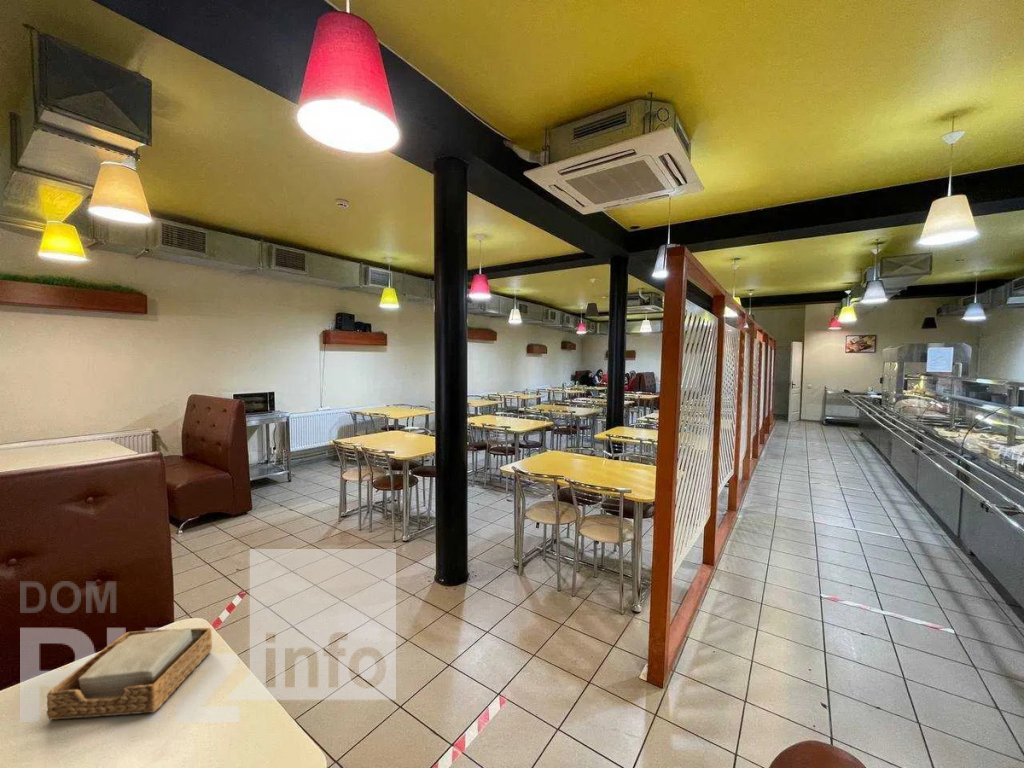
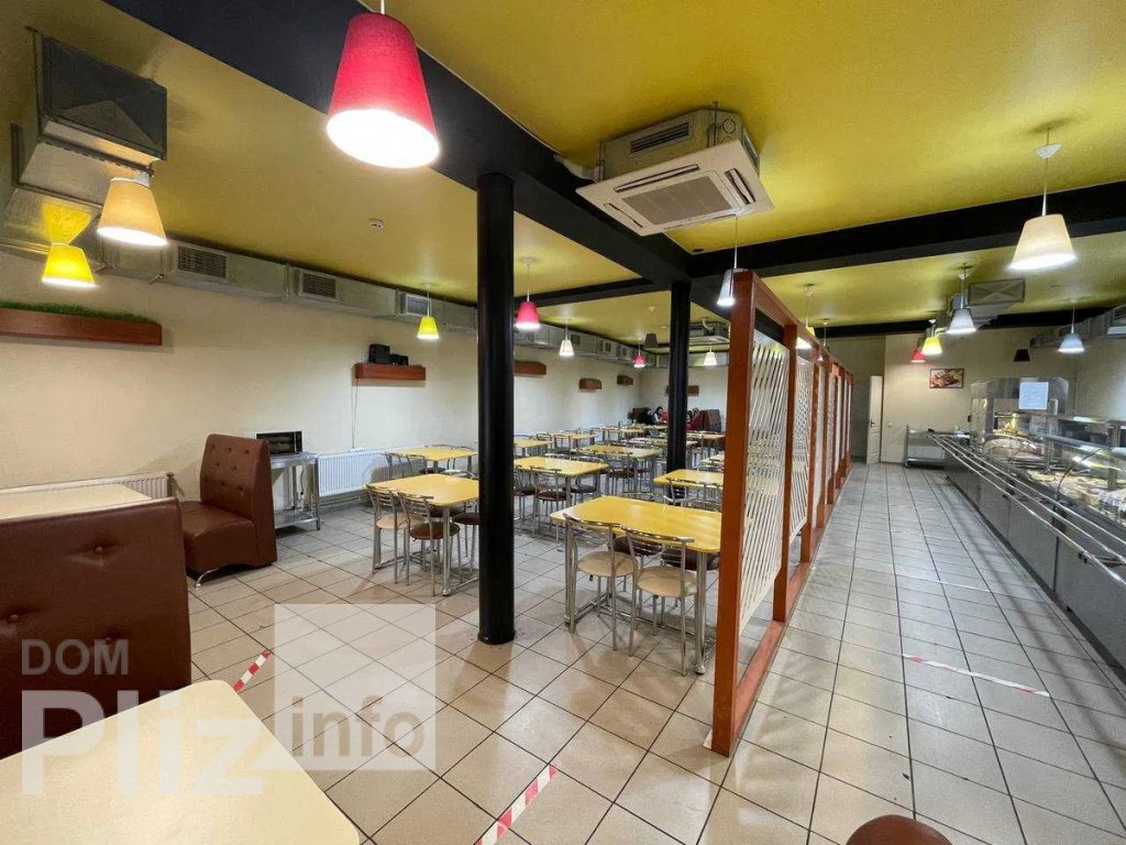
- napkin holder (139, 664)
